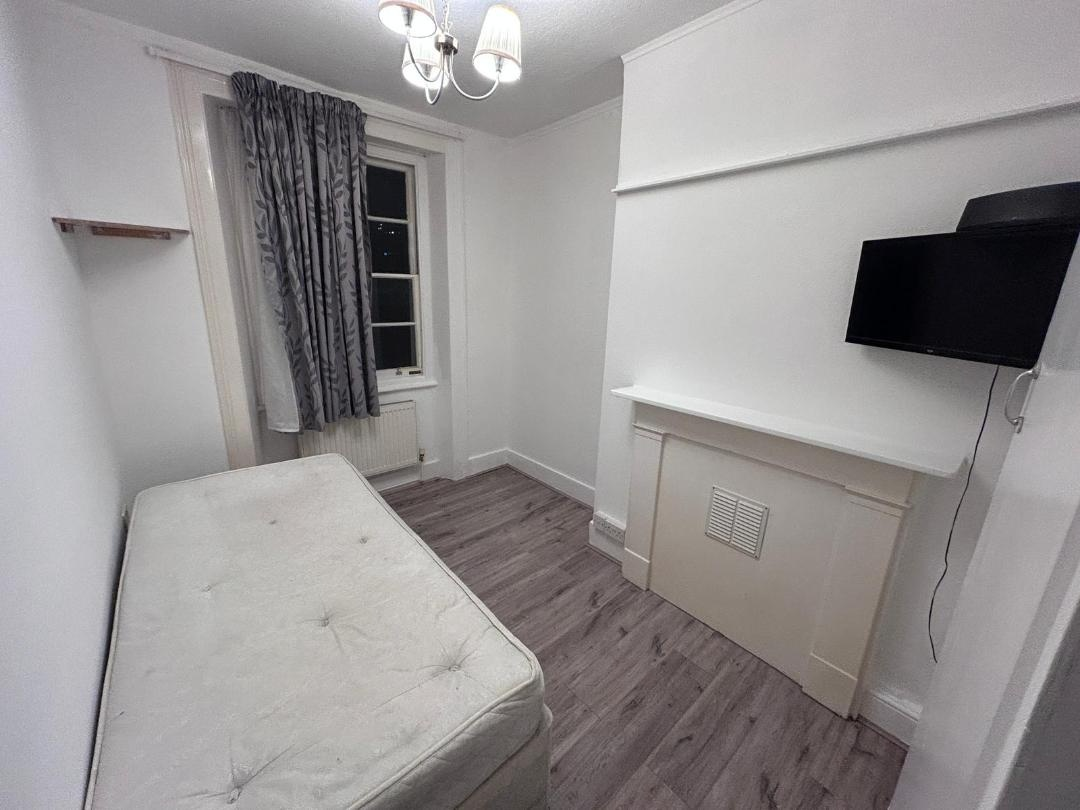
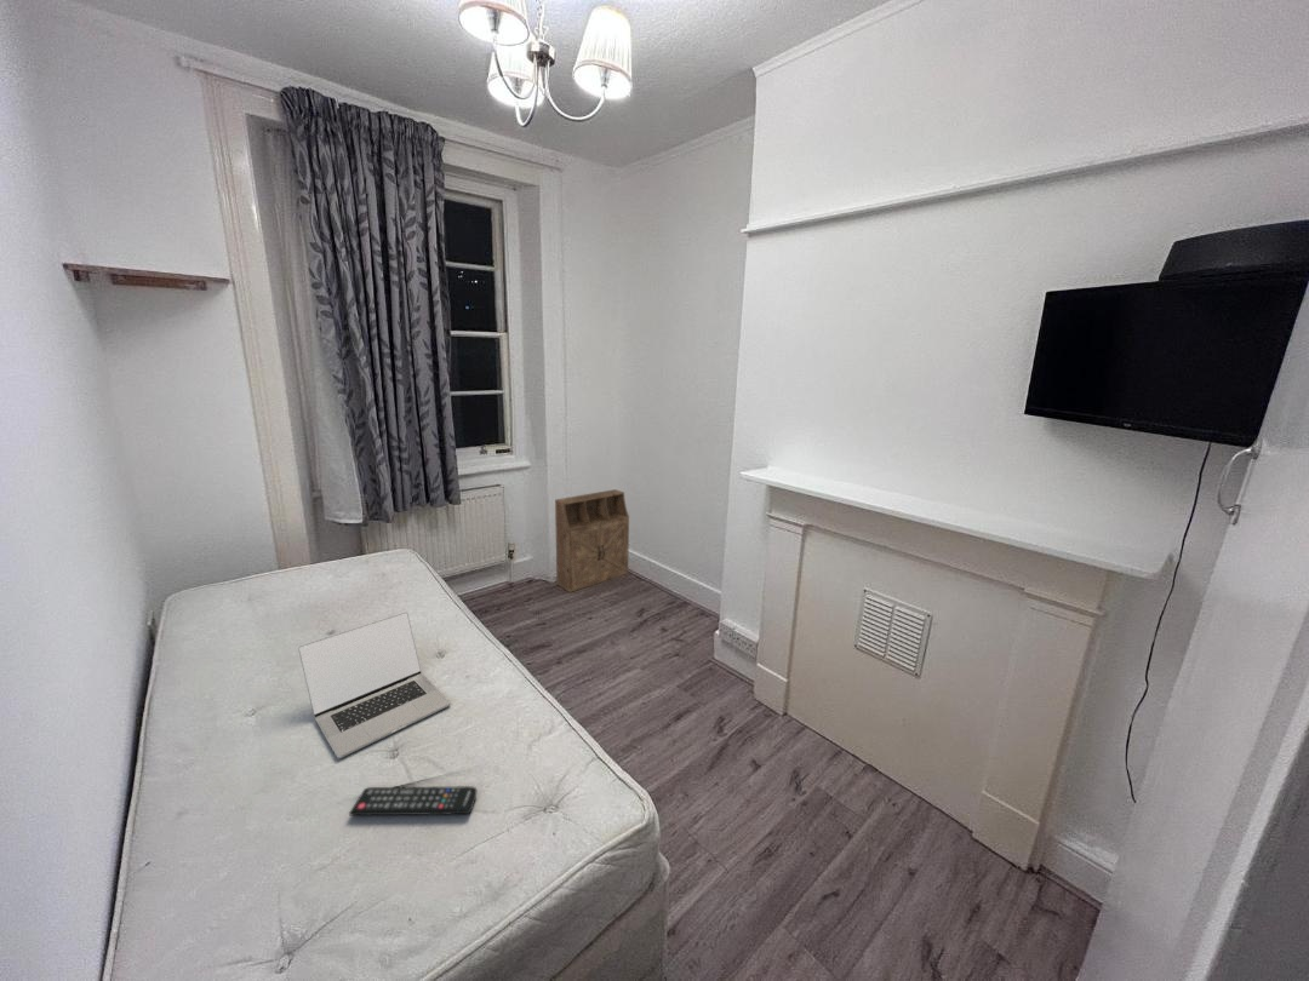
+ laptop (376, 677)
+ remote control (415, 802)
+ cabinet (594, 539)
